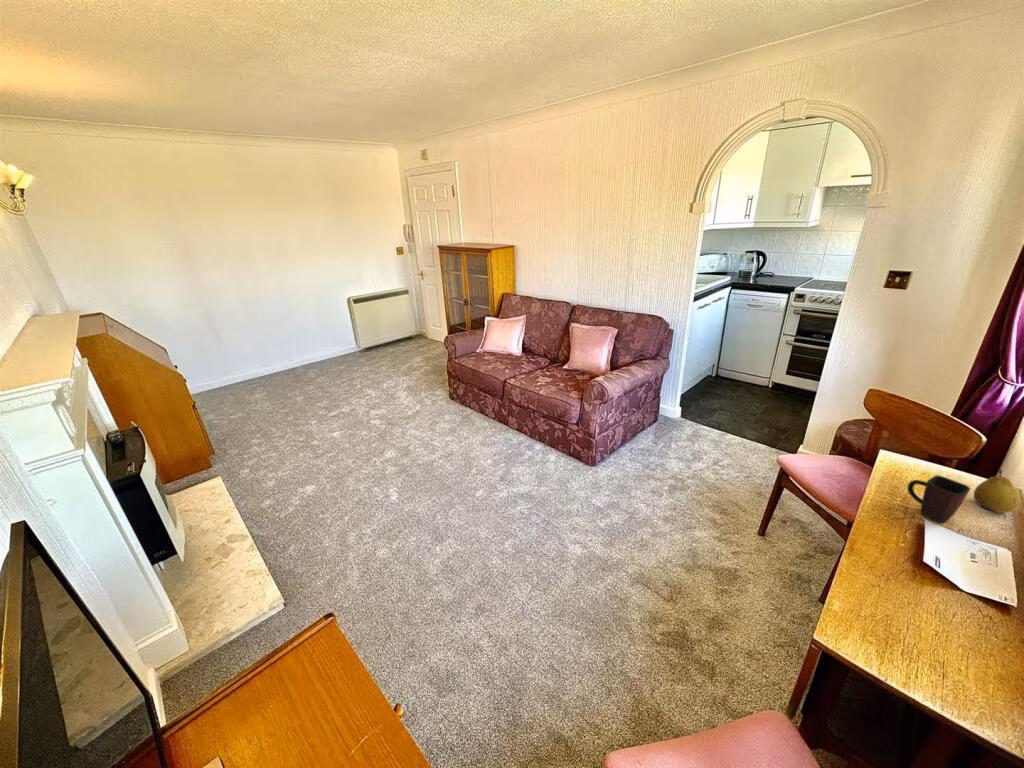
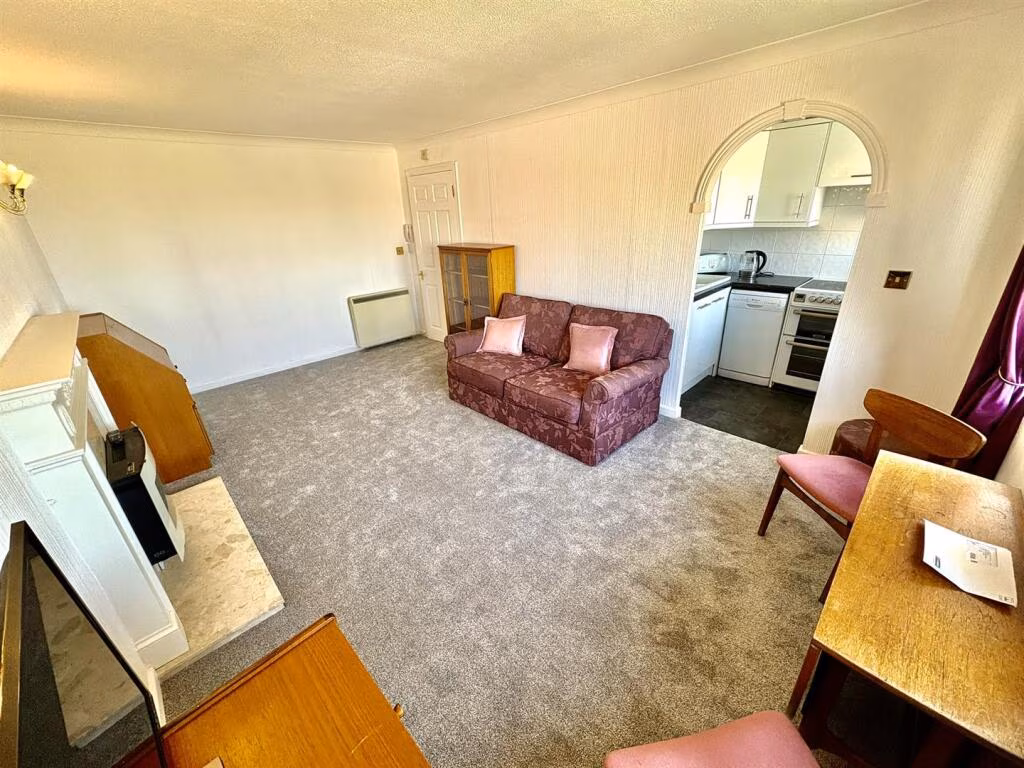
- fruit (999, 490)
- mug (934, 498)
